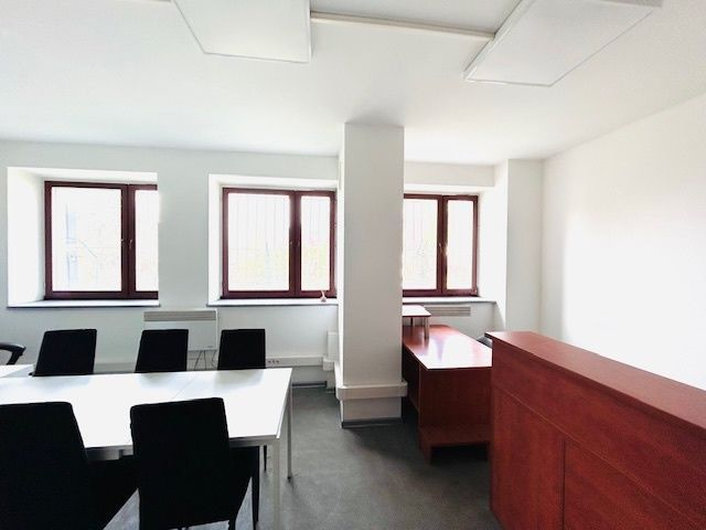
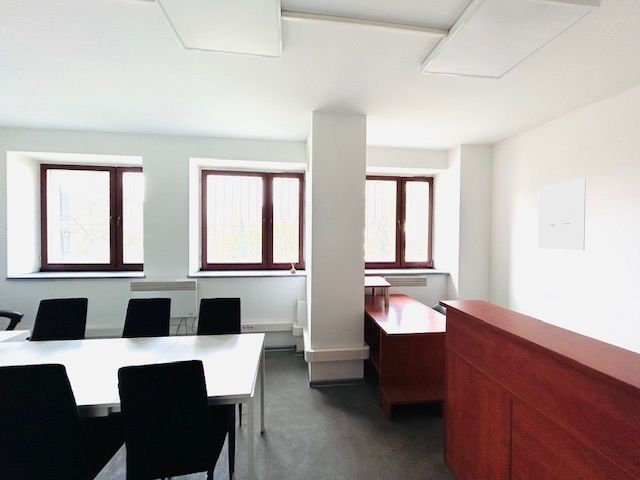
+ wall art (559, 216)
